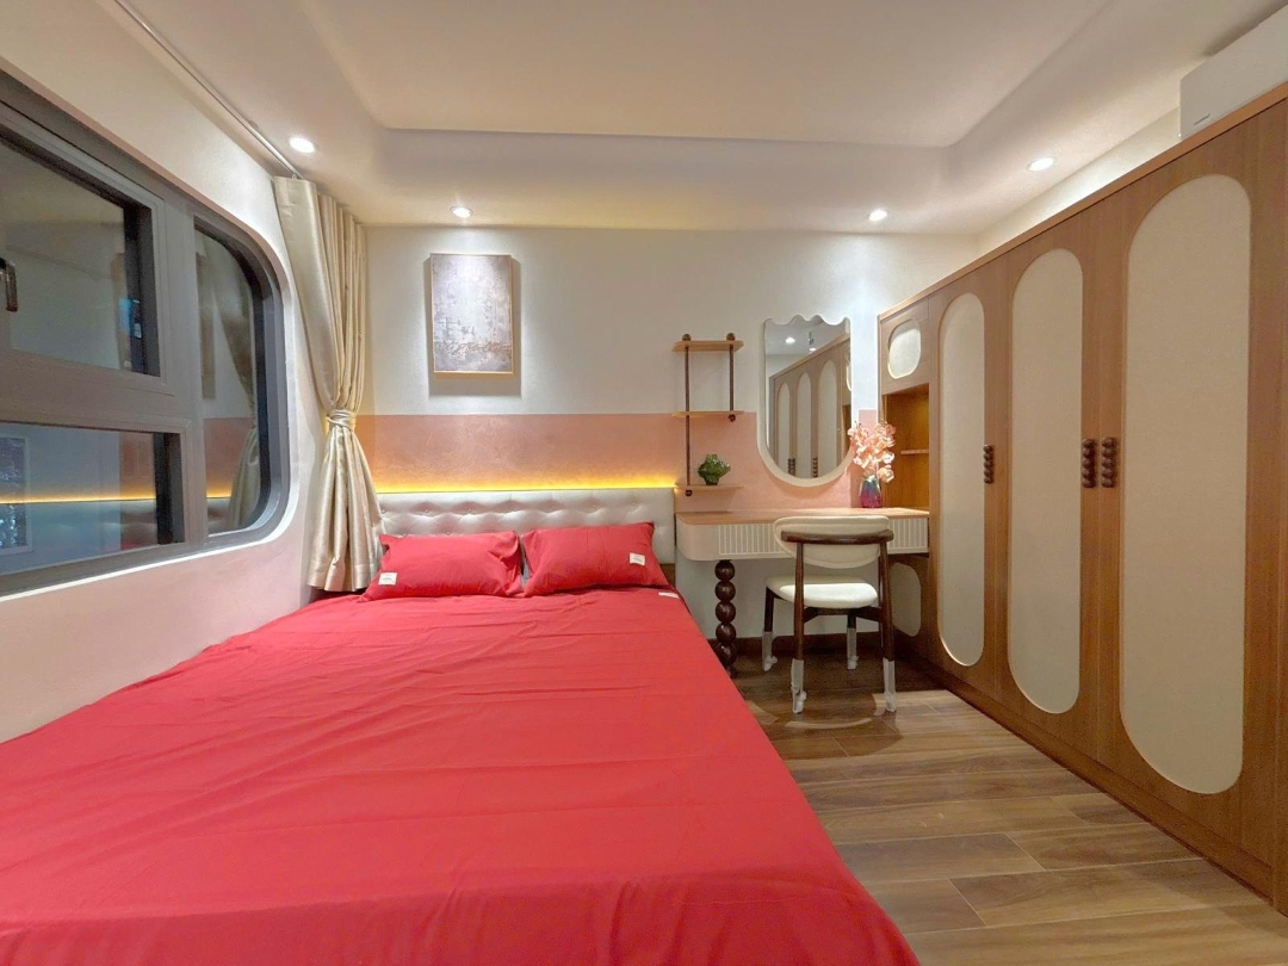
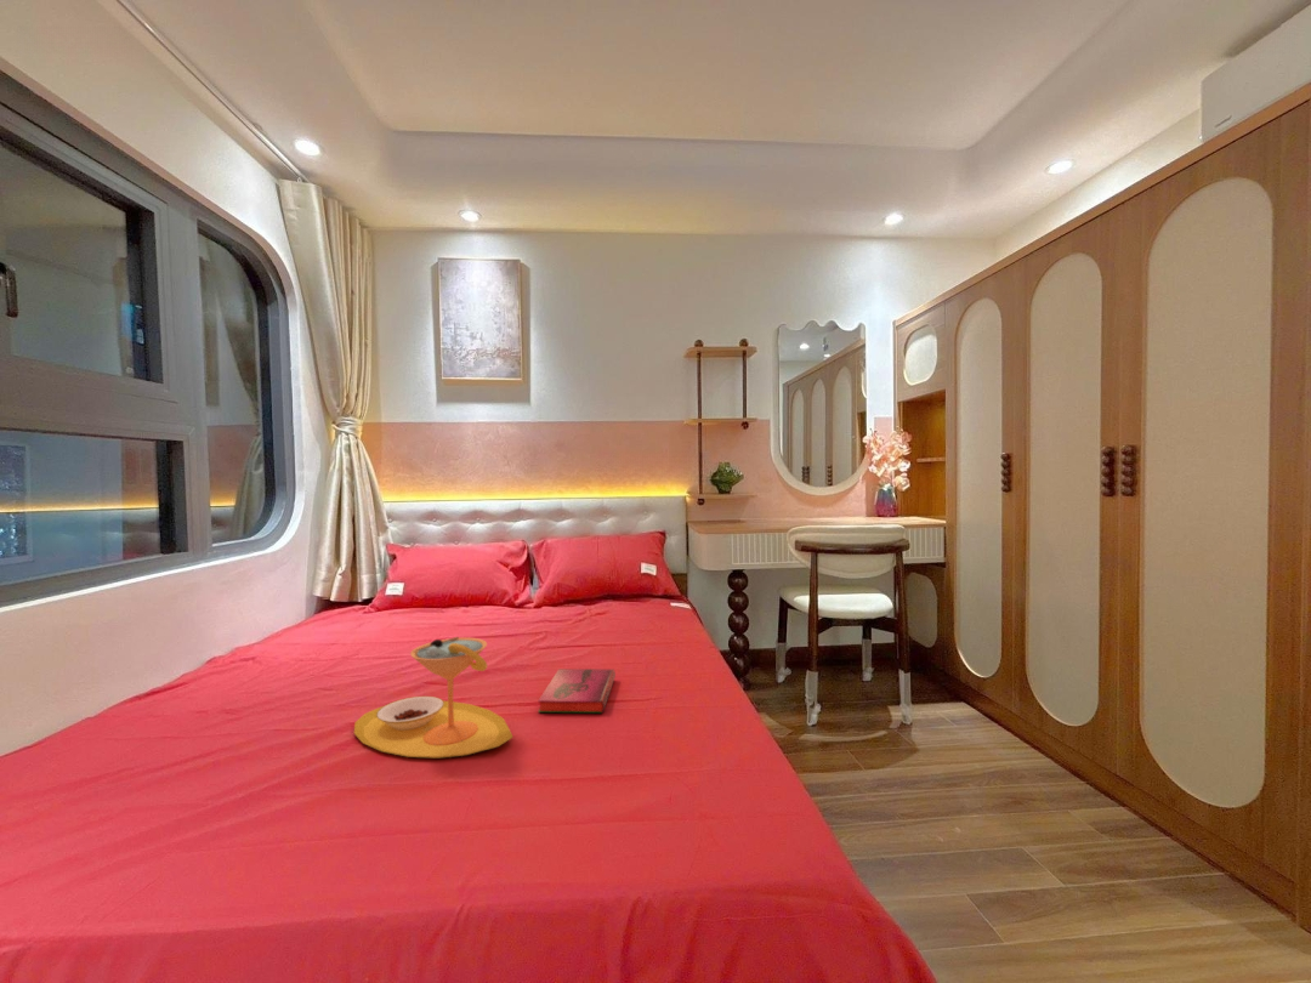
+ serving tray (435, 674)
+ hardback book (579, 688)
